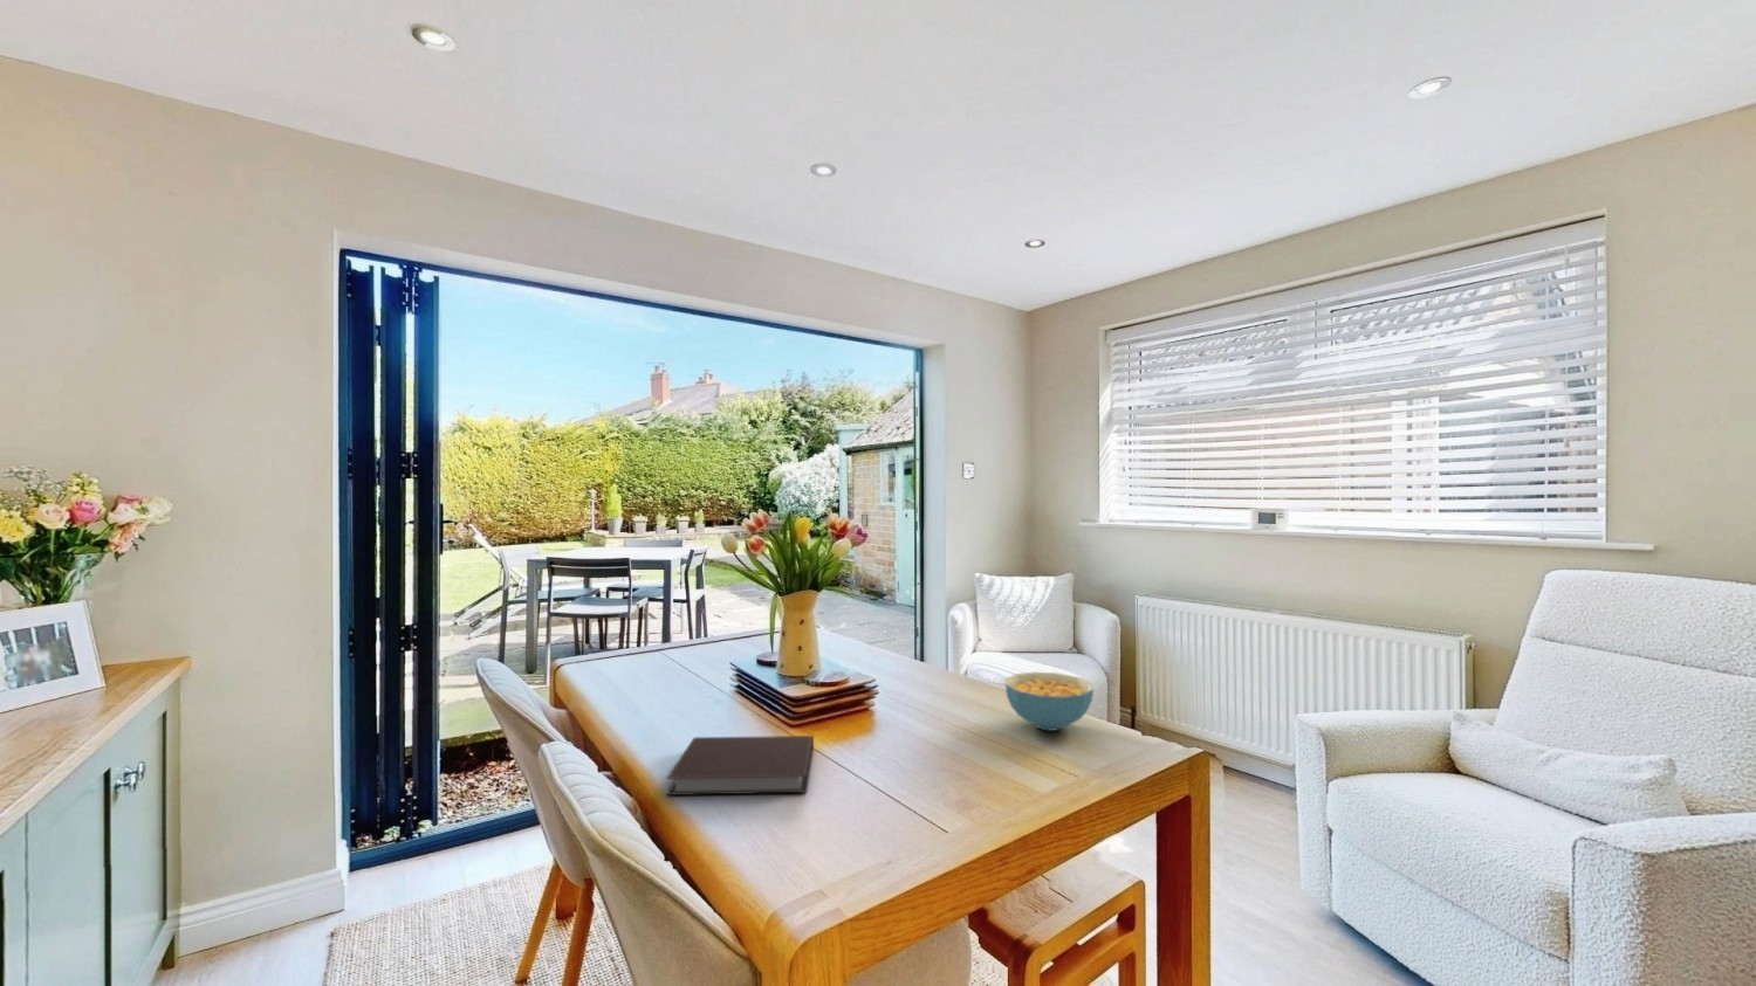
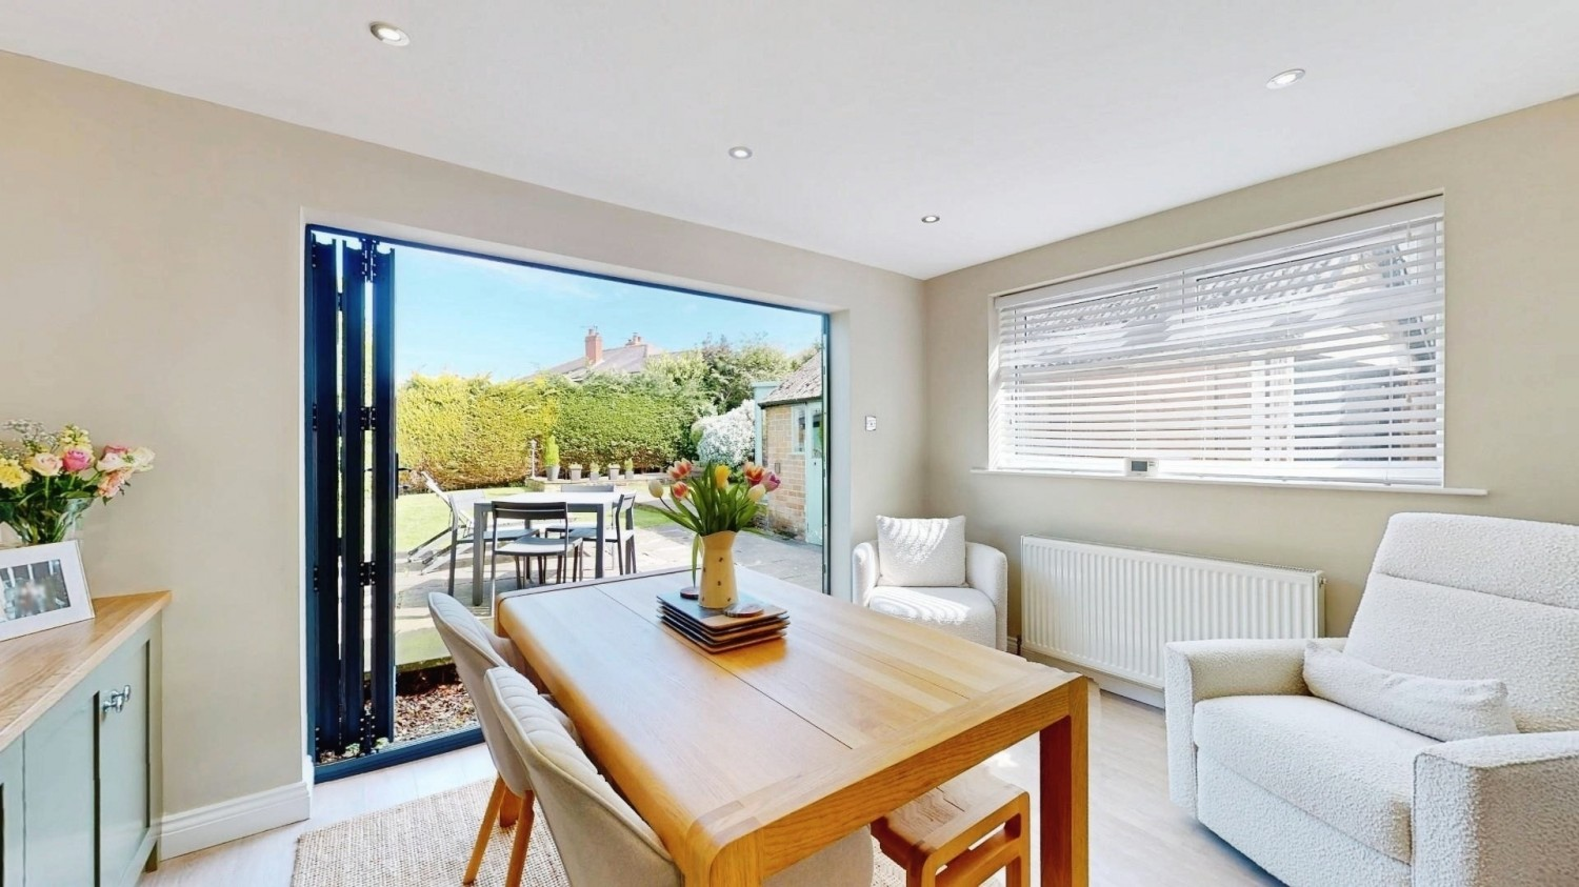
- notebook (745, 762)
- cereal bowl (1048, 704)
